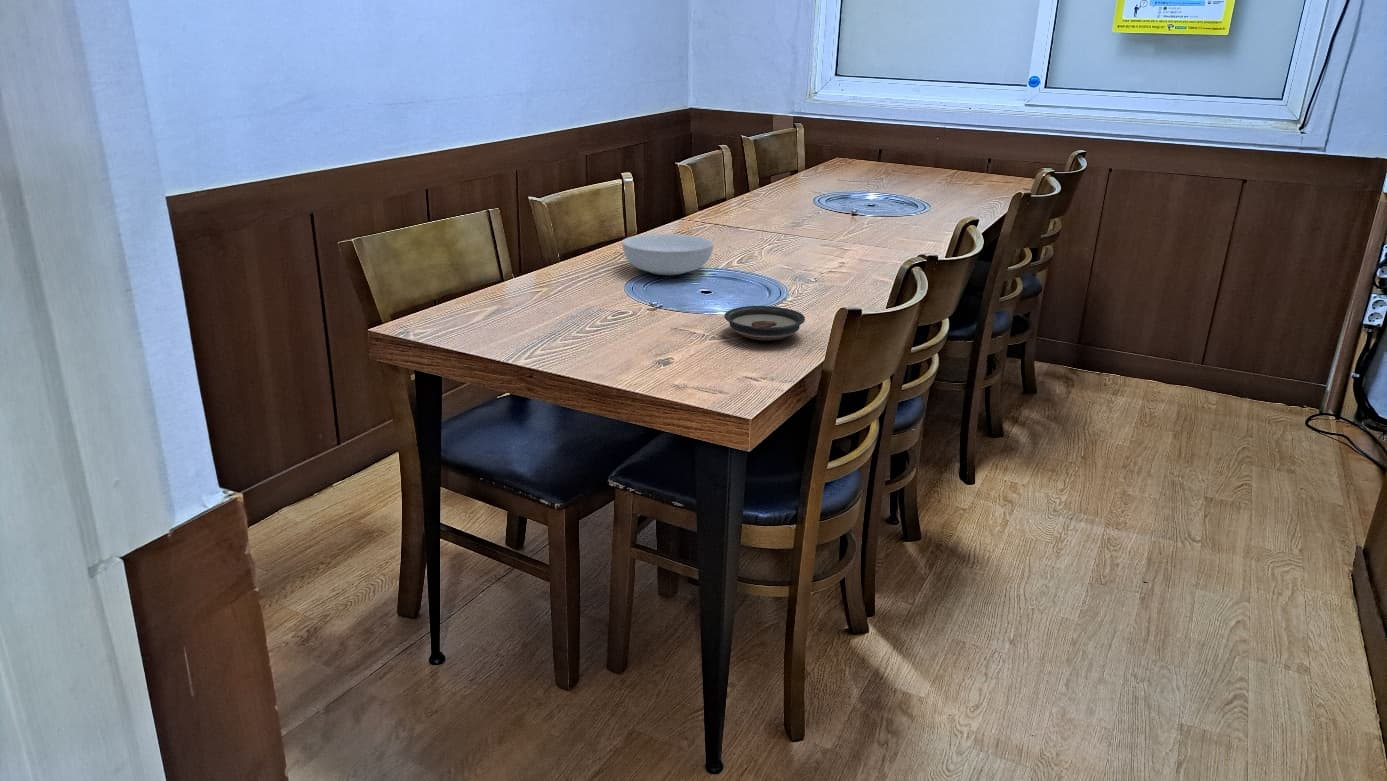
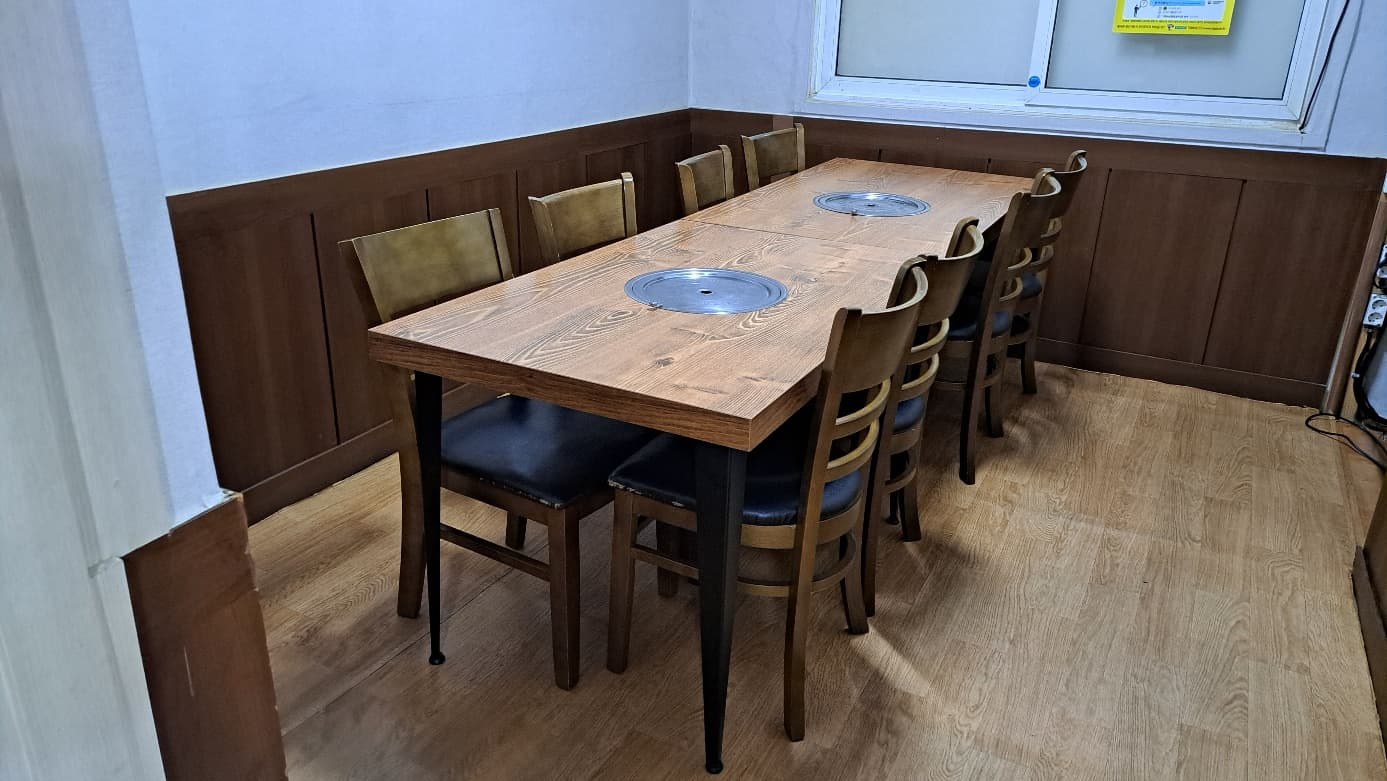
- serving bowl (667, 256)
- saucer (764, 325)
